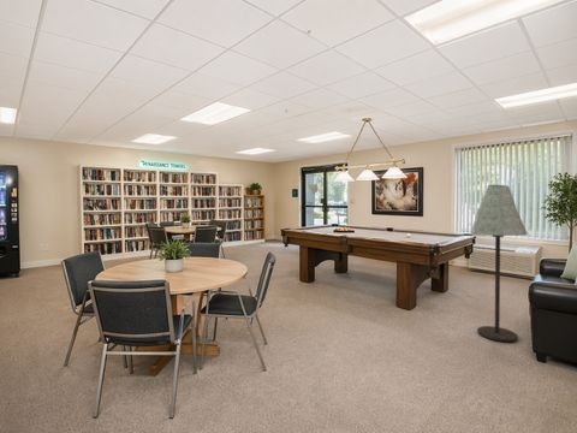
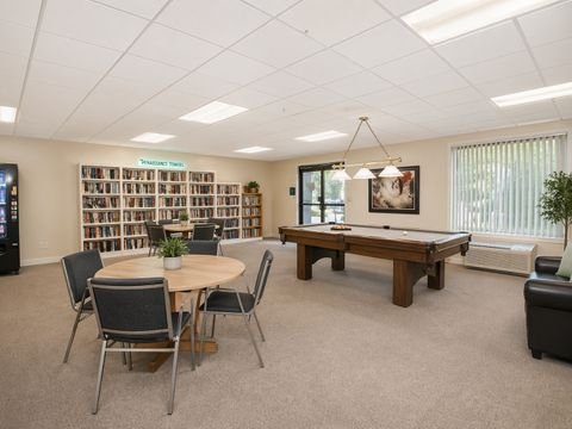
- floor lamp (498, 260)
